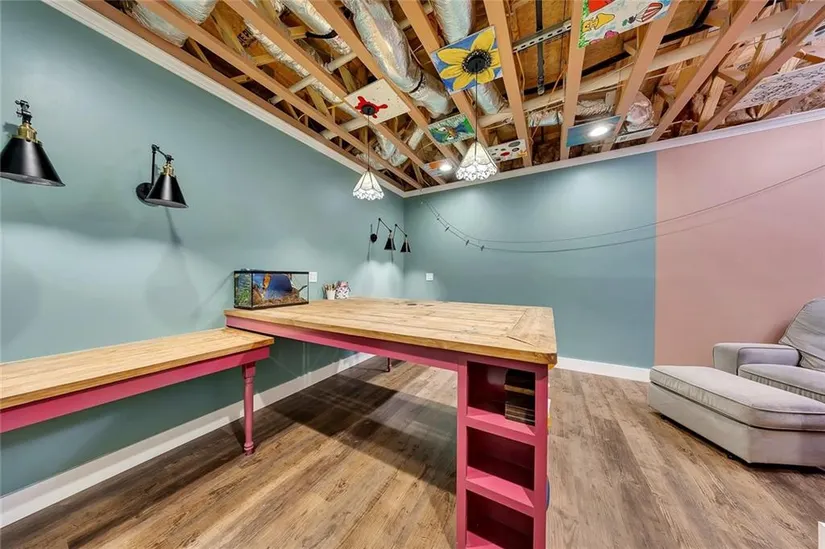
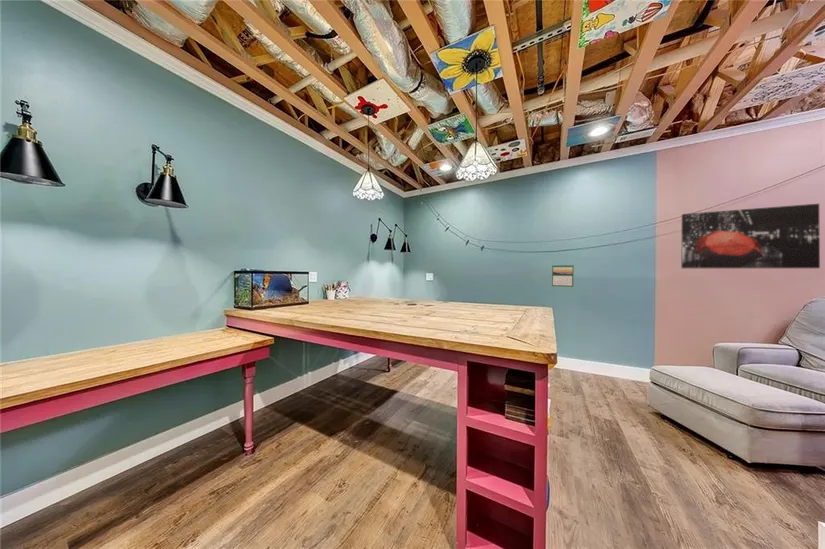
+ wall art (744, 238)
+ calendar (562, 275)
